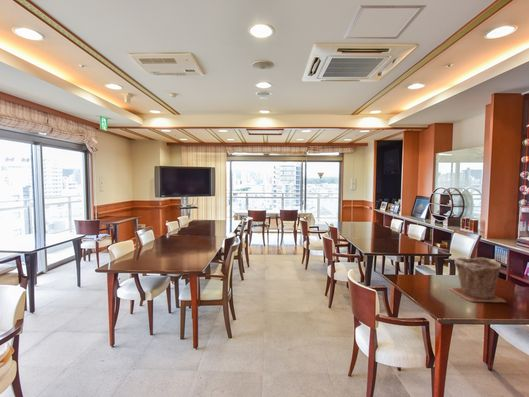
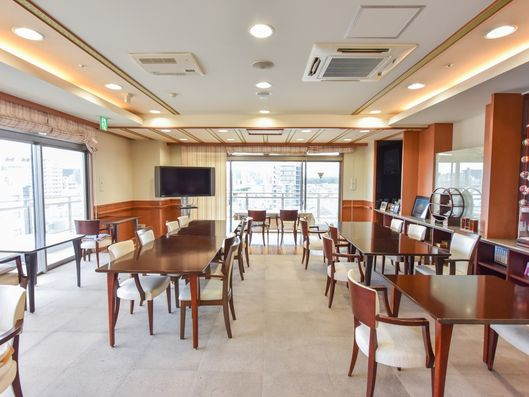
- plant pot (476, 277)
